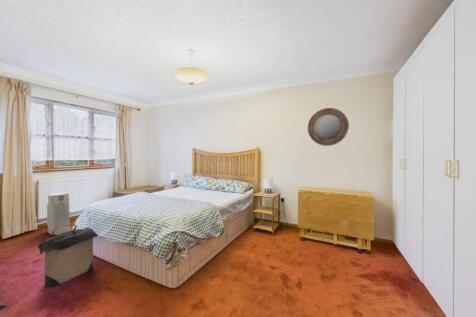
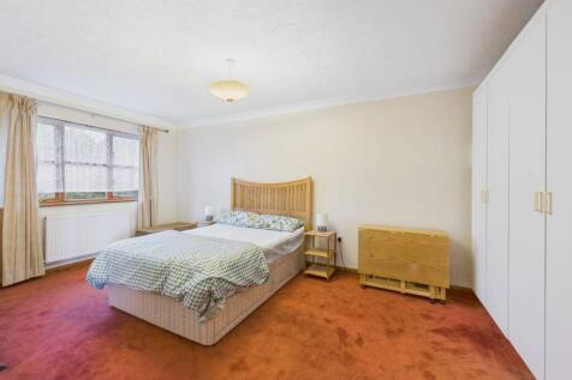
- air purifier (57, 212)
- laundry hamper (70, 247)
- home mirror (327, 127)
